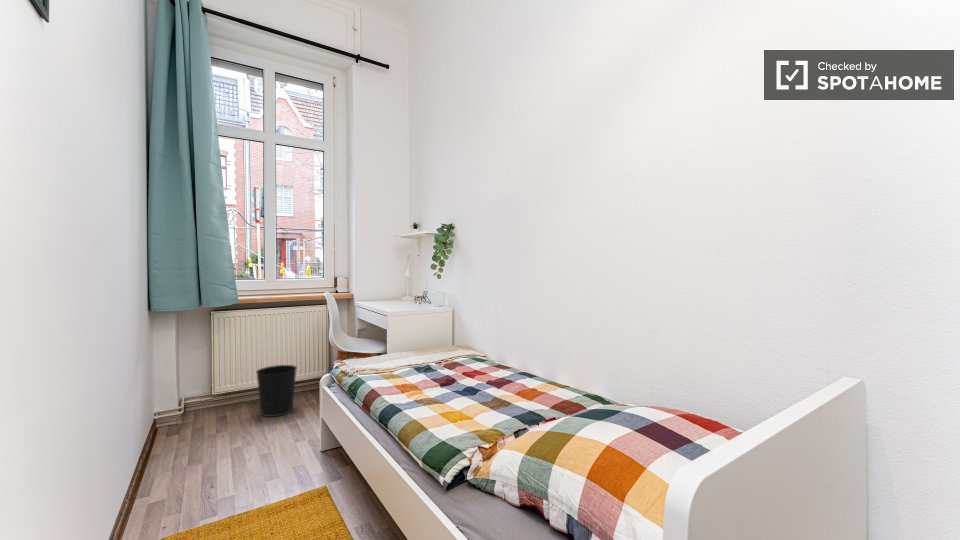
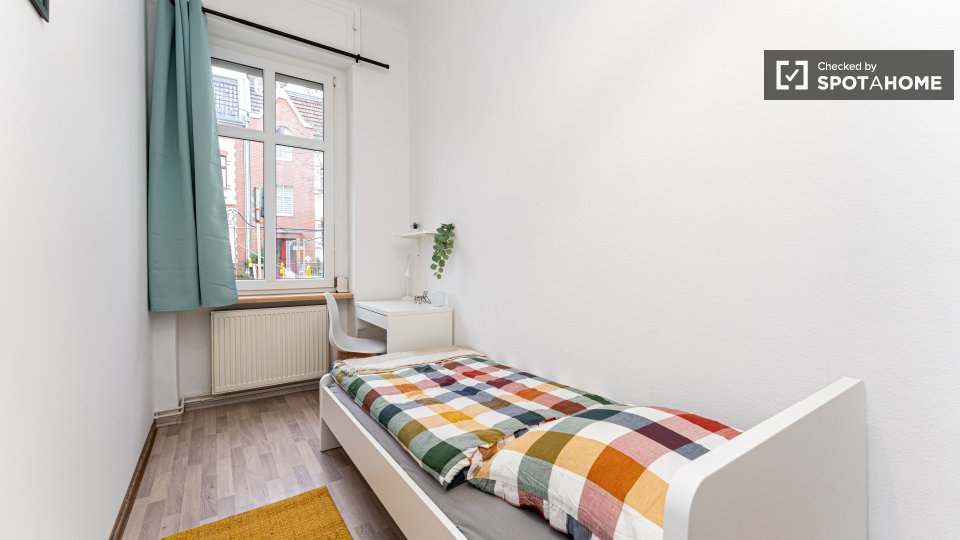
- wastebasket (277, 390)
